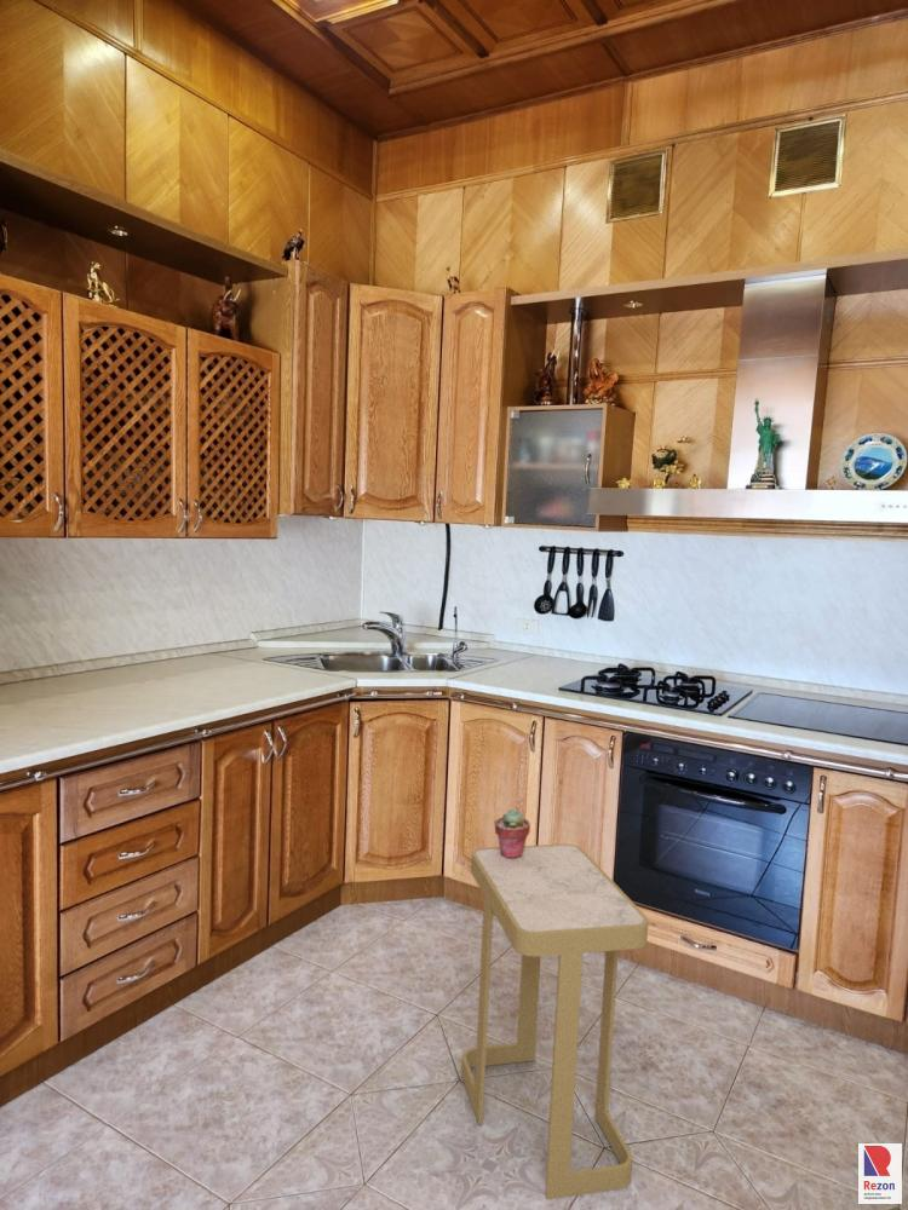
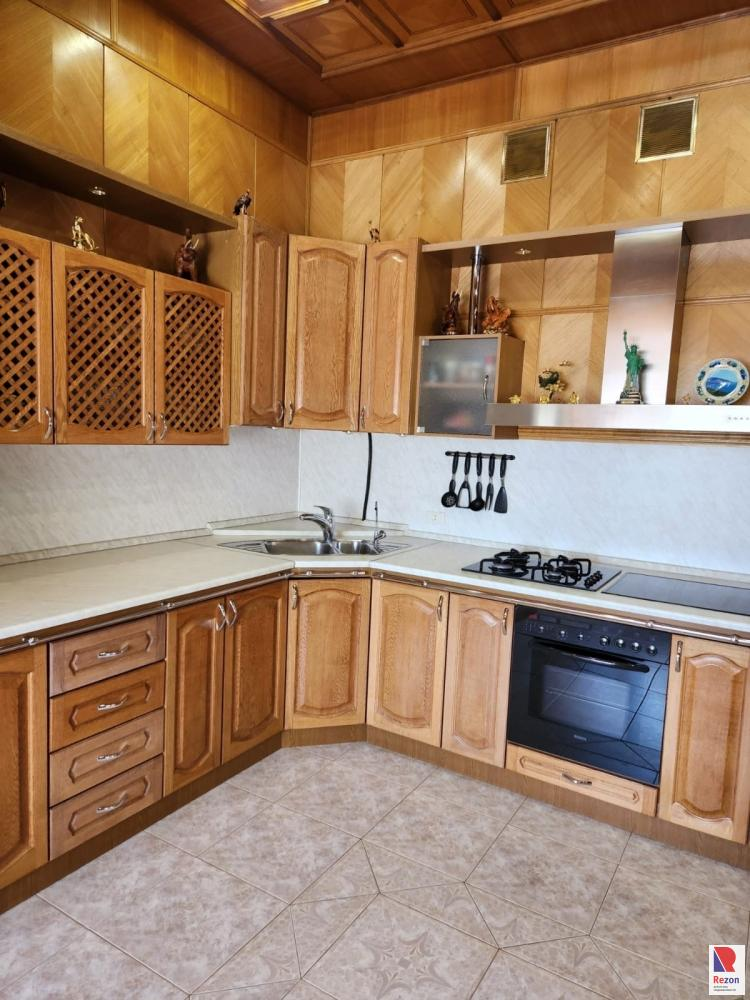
- potted succulent (512, 830)
- side table (538, 999)
